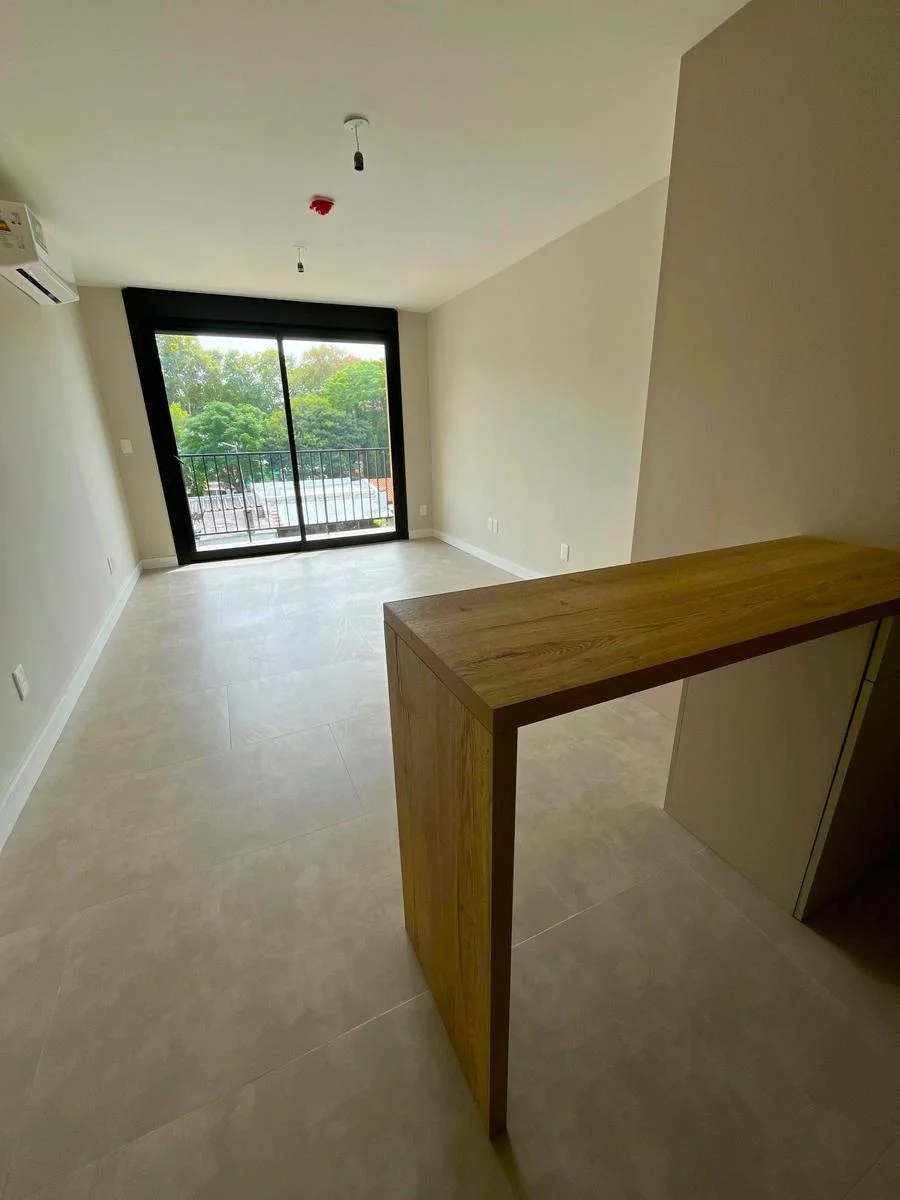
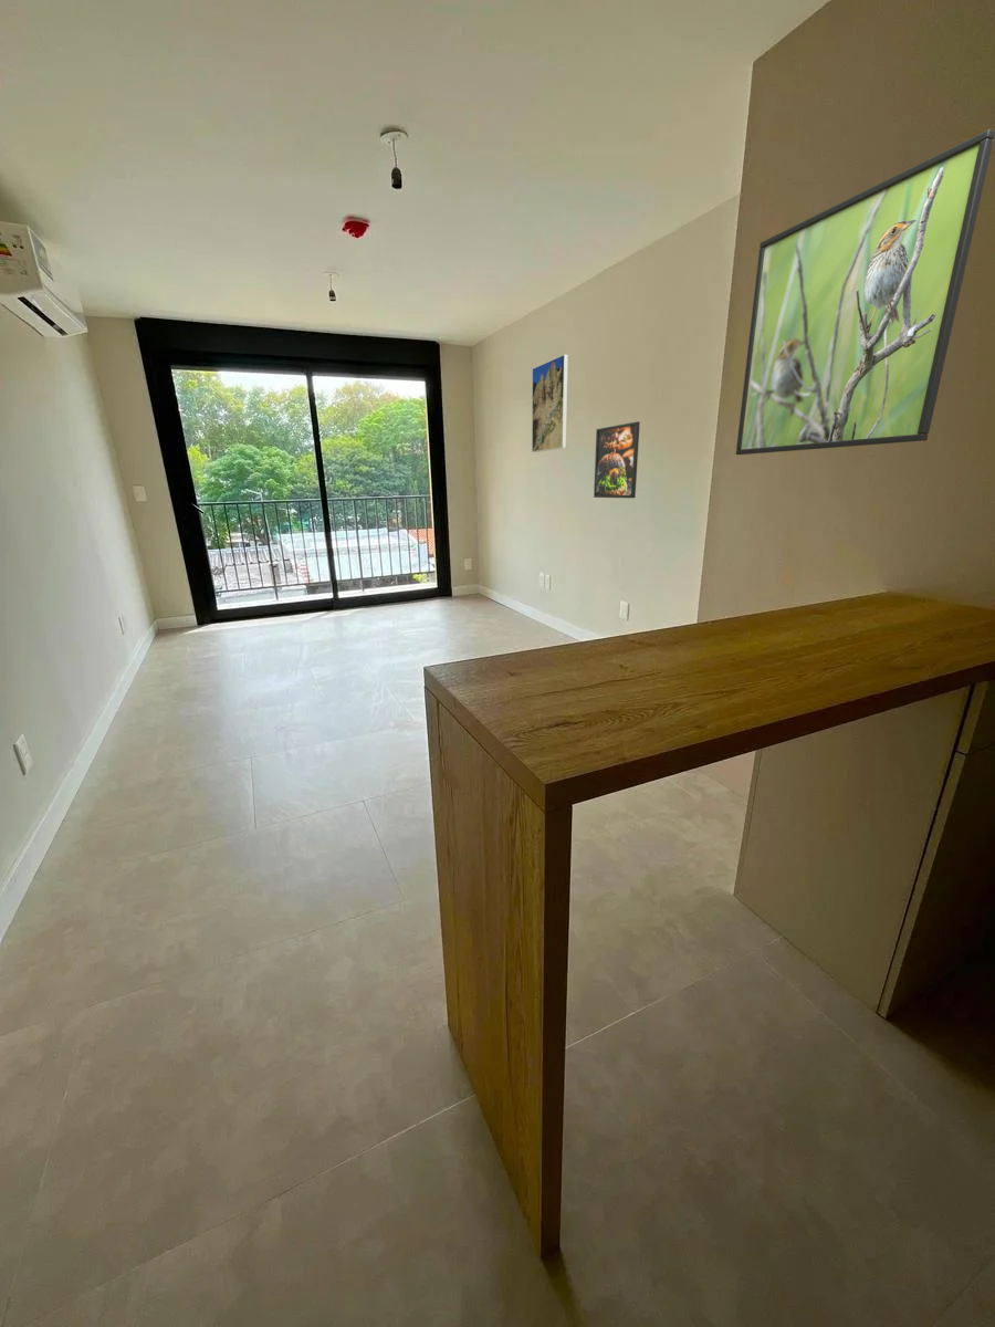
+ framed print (548, 407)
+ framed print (615, 462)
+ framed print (835, 331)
